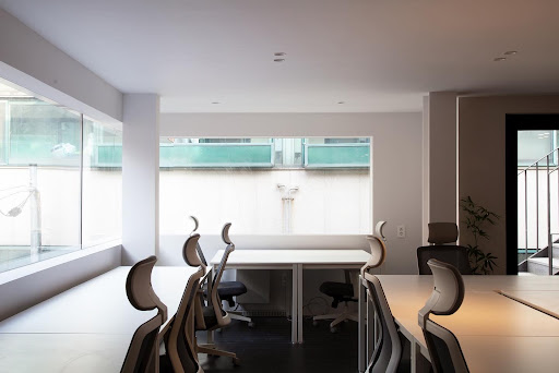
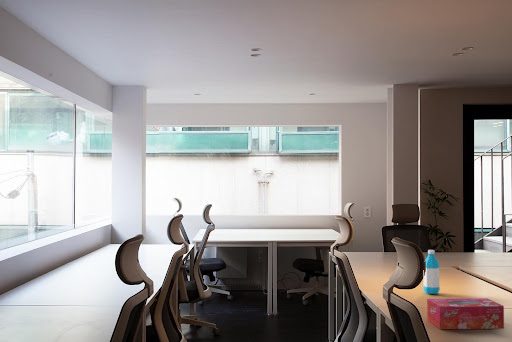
+ water bottle (431, 271)
+ tissue box (464, 313)
